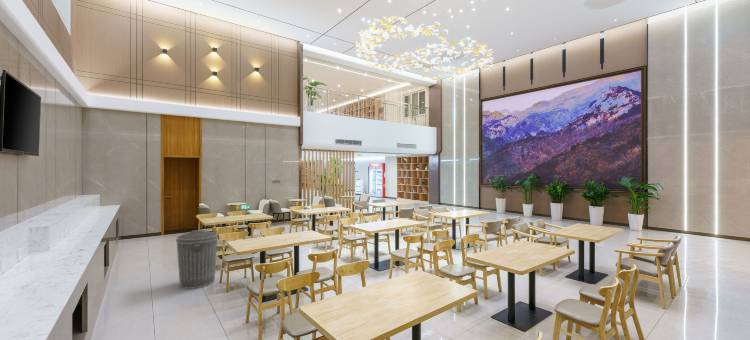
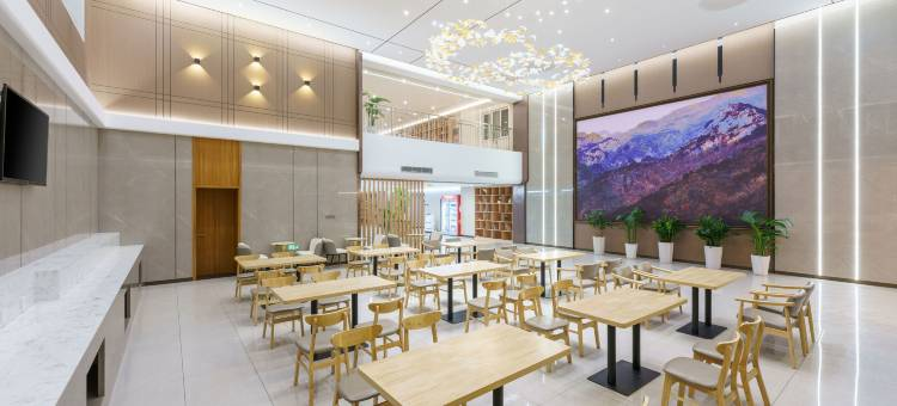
- trash can (197, 256)
